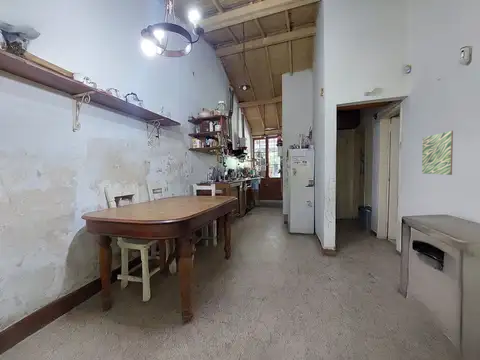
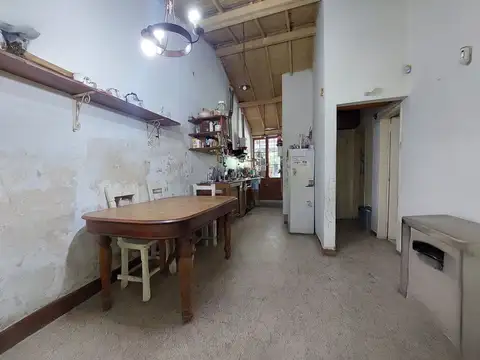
- wall art (435, 154)
